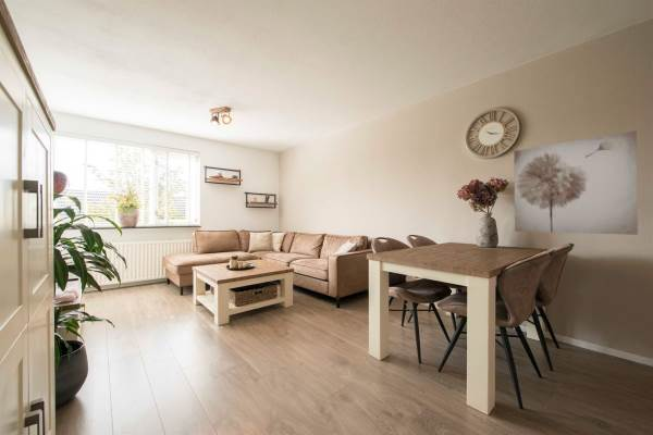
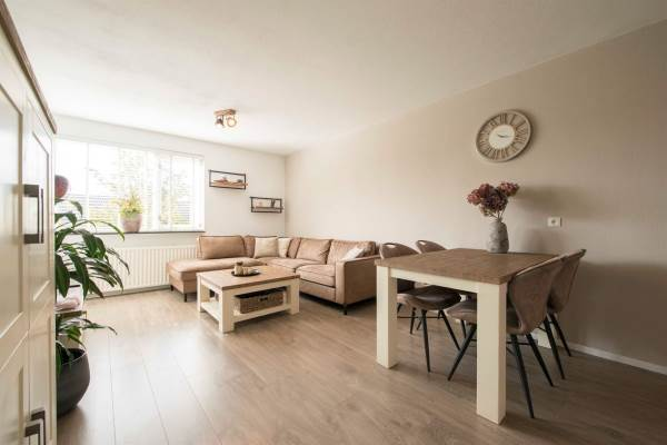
- wall art (568, 187)
